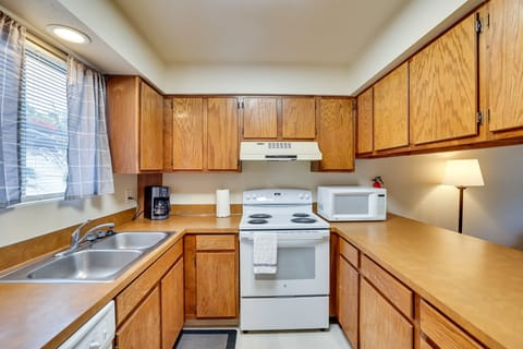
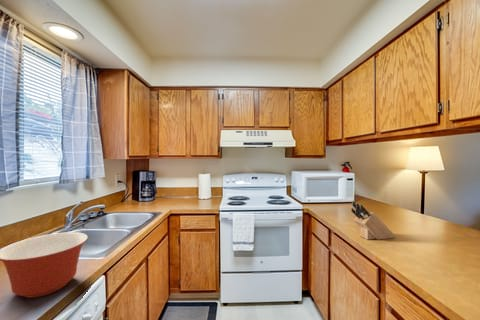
+ knife block (371, 219)
+ mixing bowl (46, 265)
